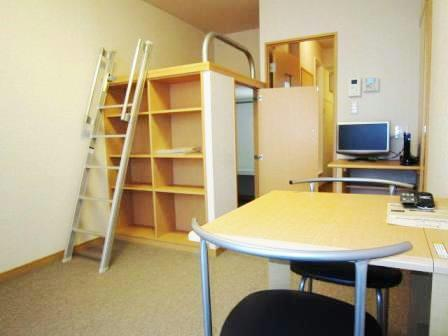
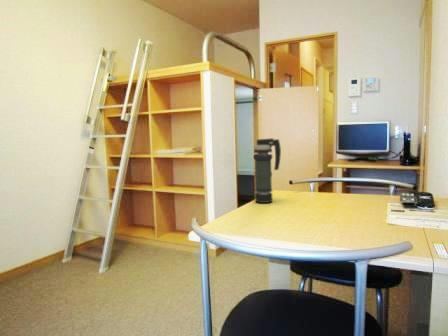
+ smoke grenade (267, 170)
